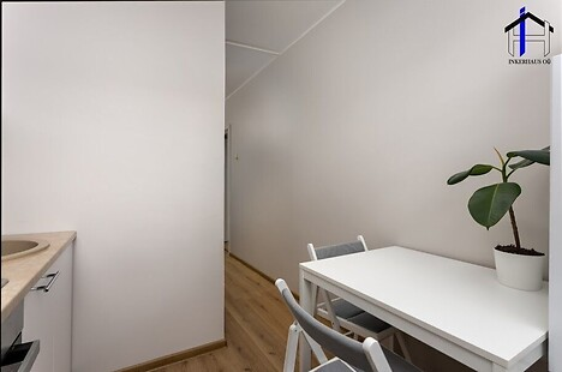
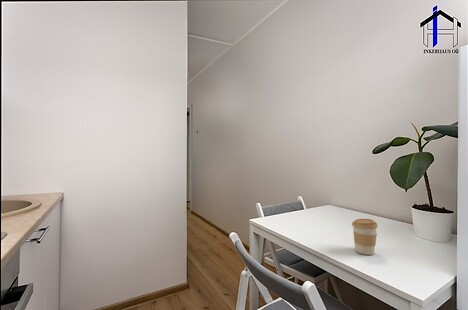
+ coffee cup (364, 235)
